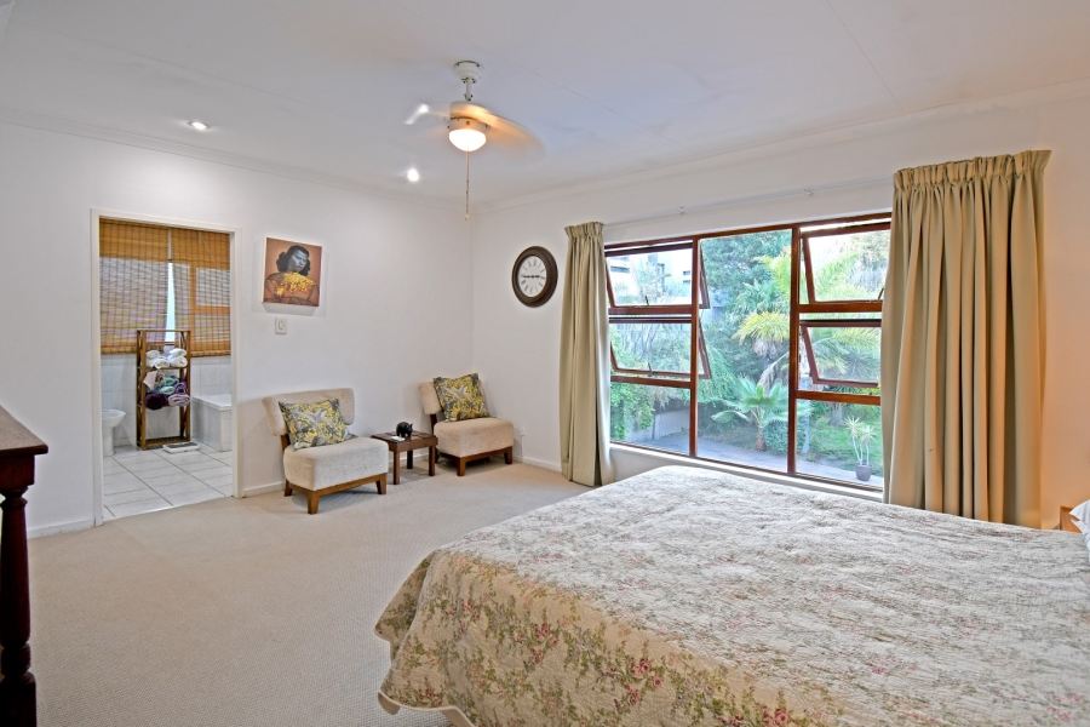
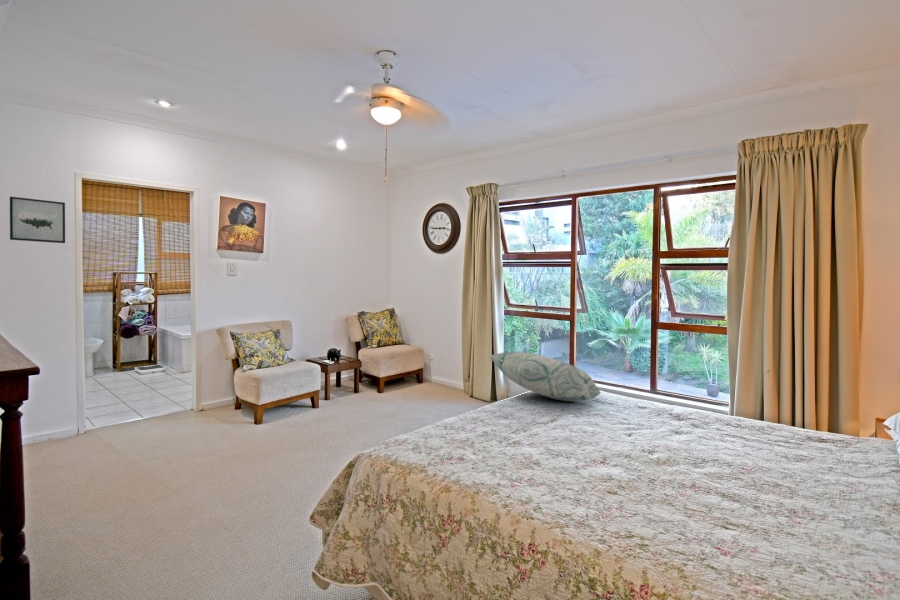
+ decorative pillow (540, 375)
+ wall art (38, 220)
